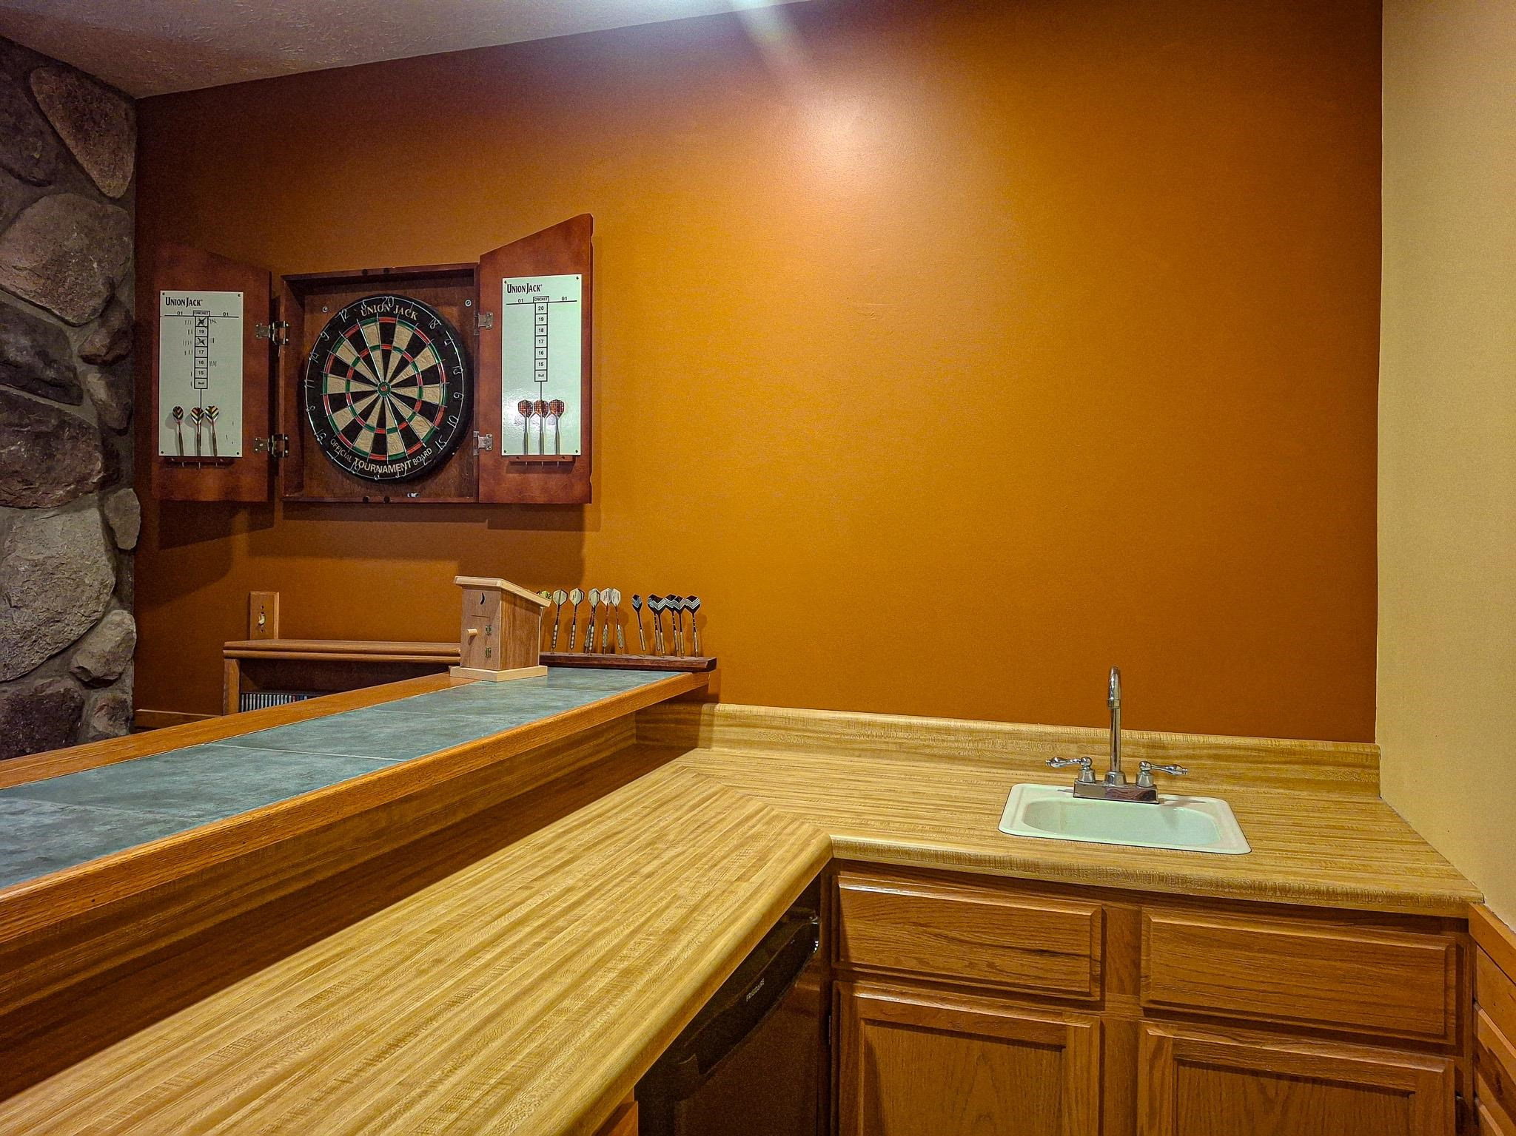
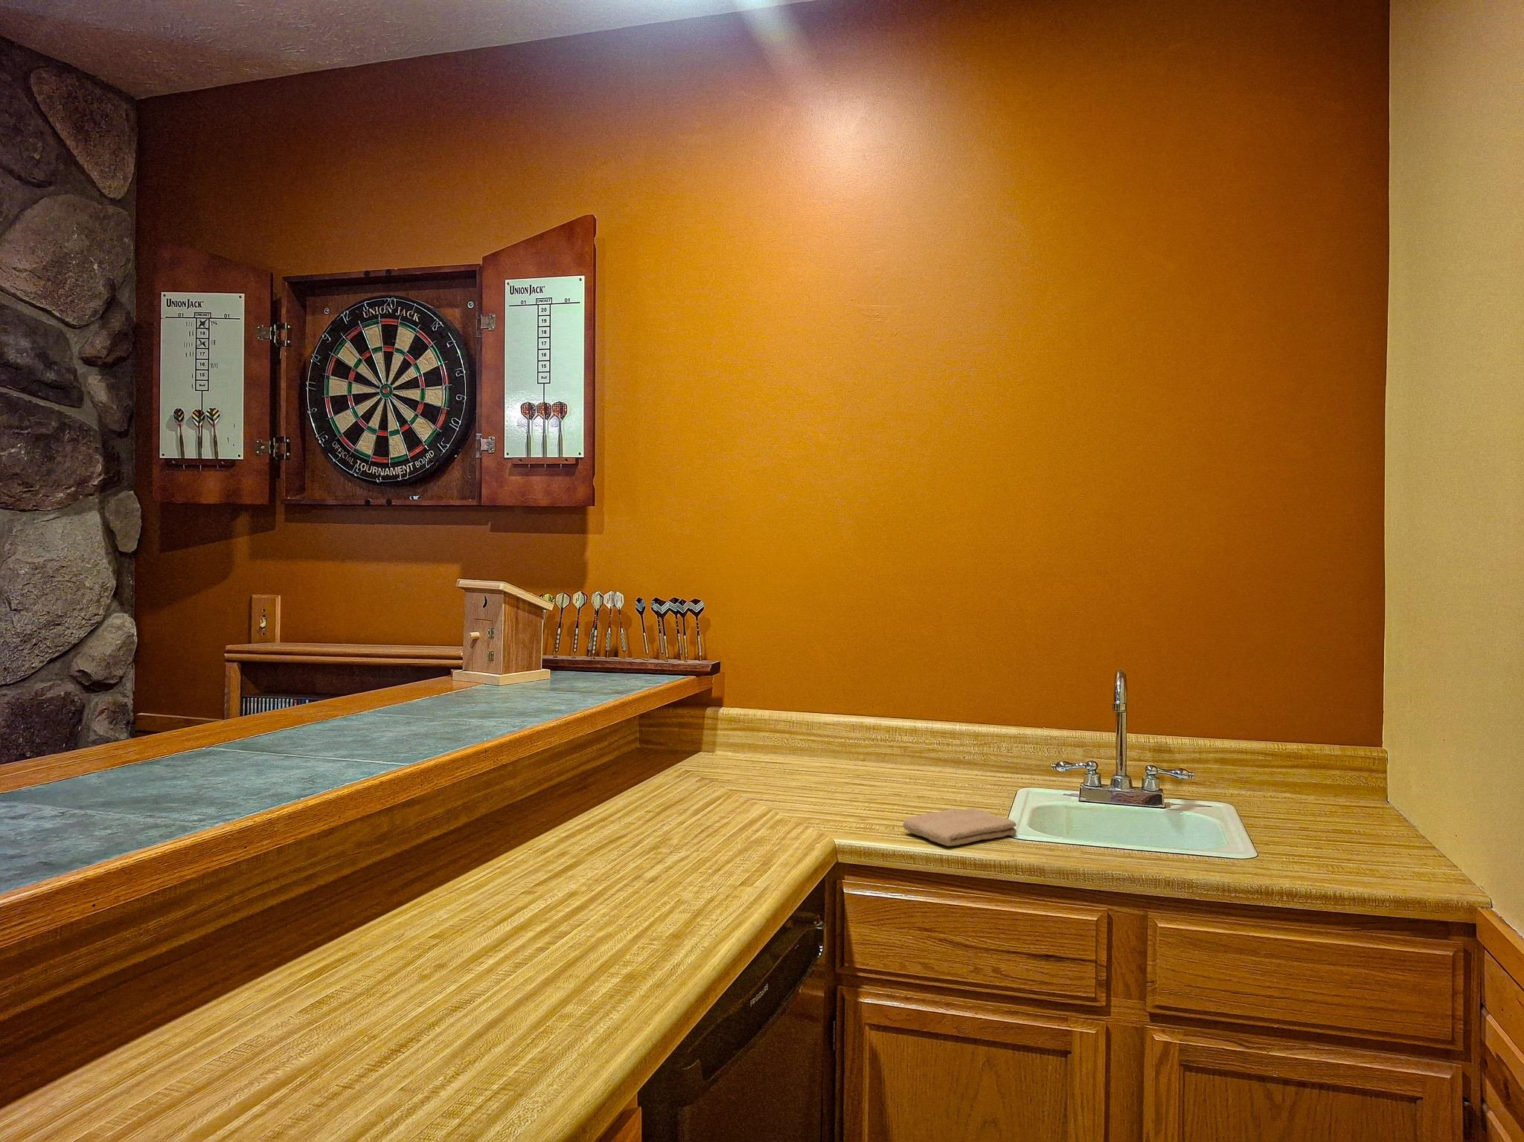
+ washcloth (961, 825)
